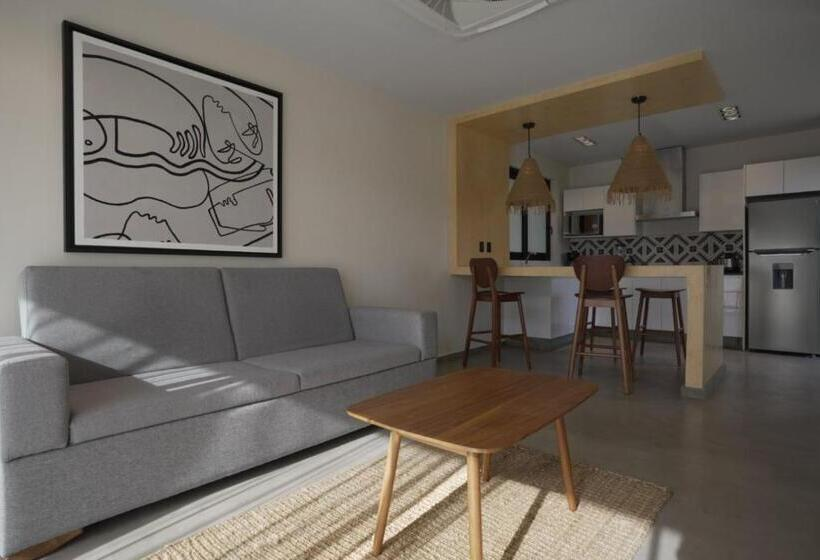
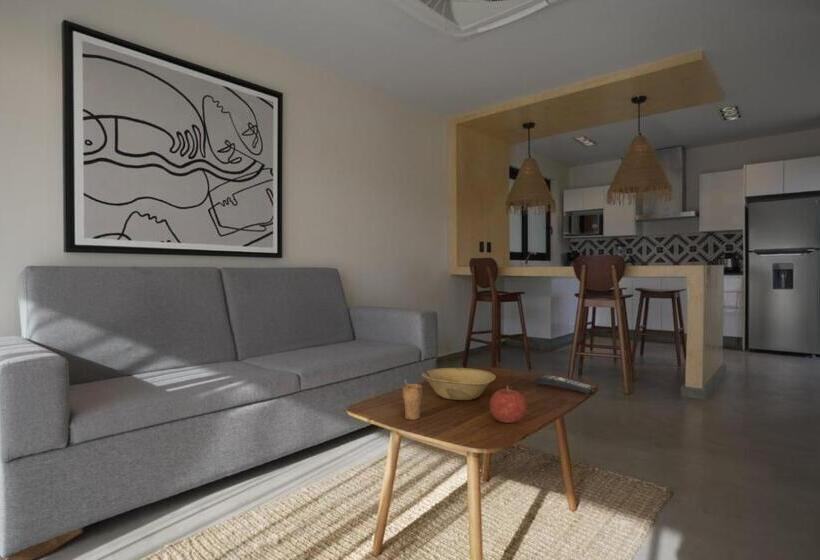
+ cup (412, 397)
+ bowl (458, 384)
+ remote control (564, 383)
+ fruit (507, 402)
